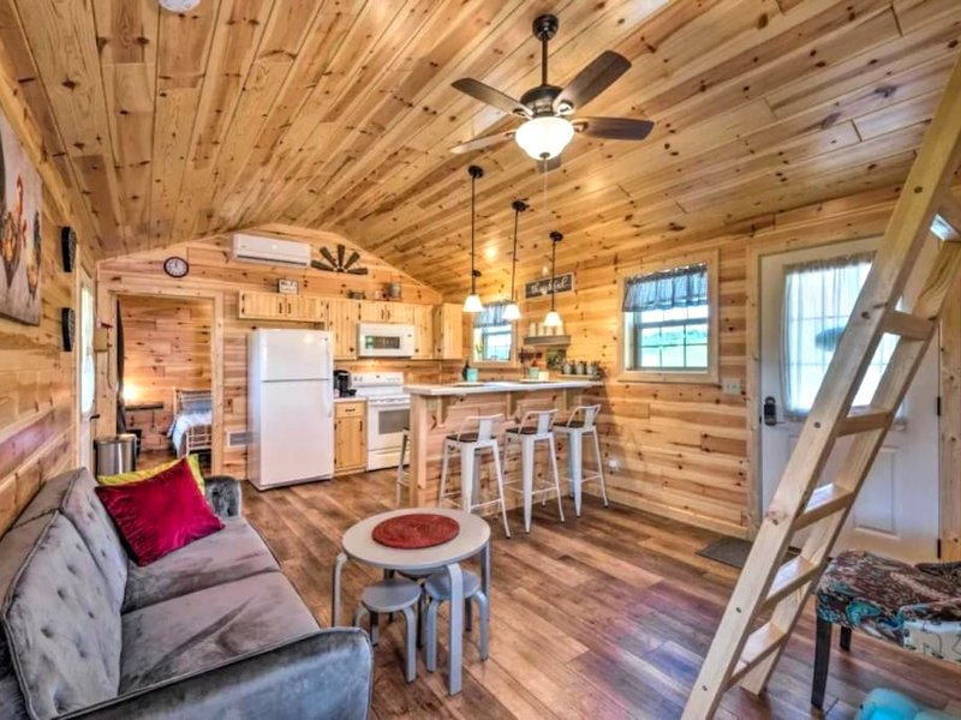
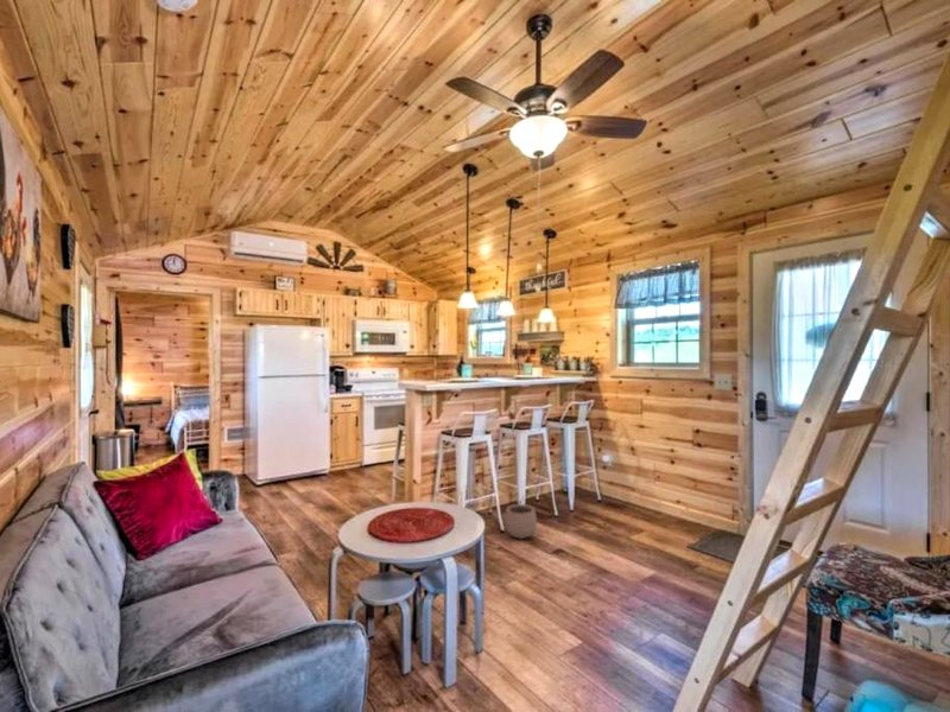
+ plant pot (520, 516)
